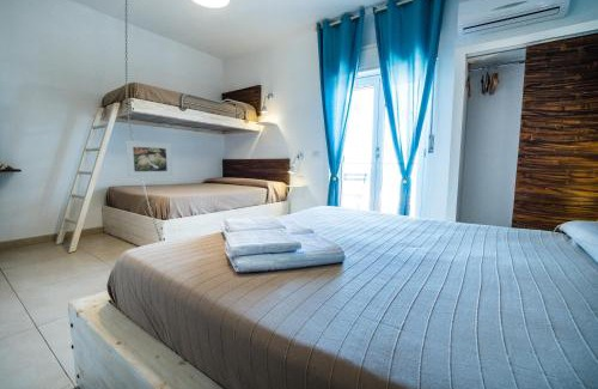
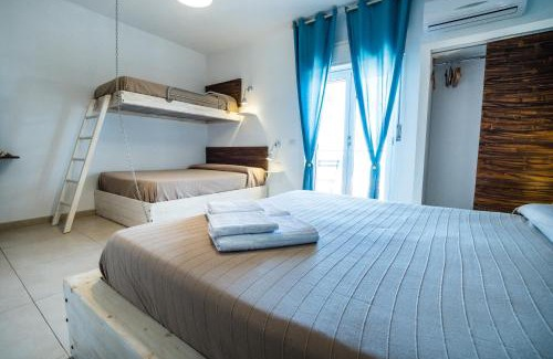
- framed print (151, 159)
